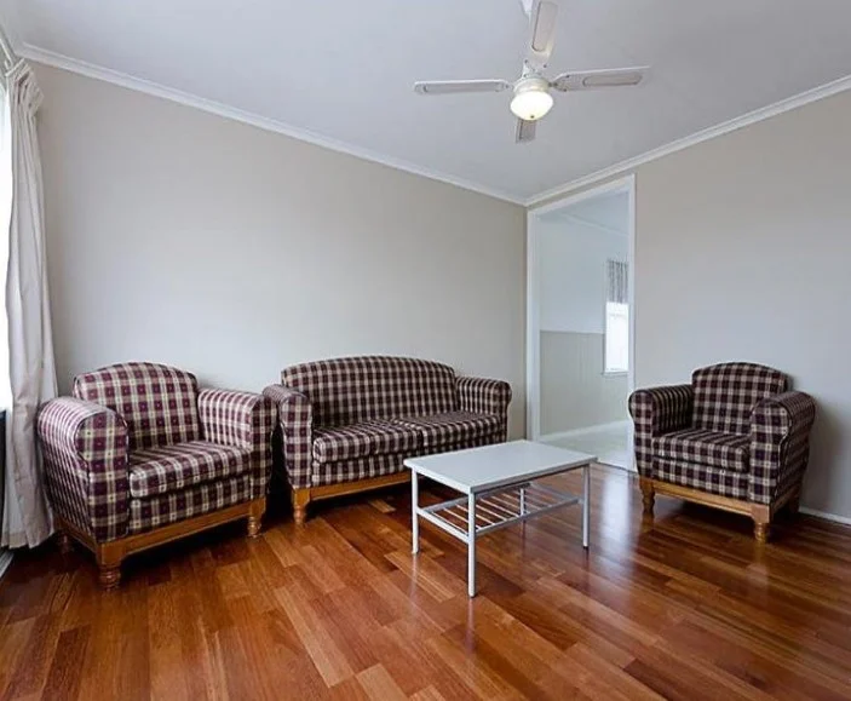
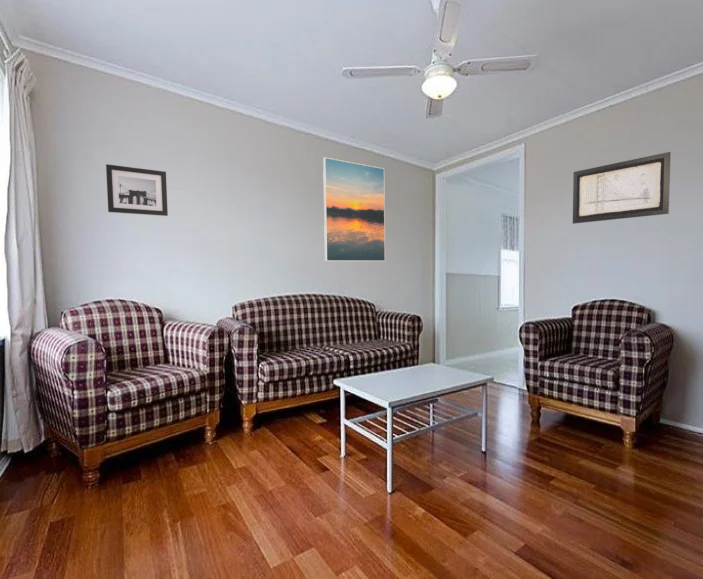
+ wall art (138, 191)
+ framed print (356, 212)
+ wall art (617, 191)
